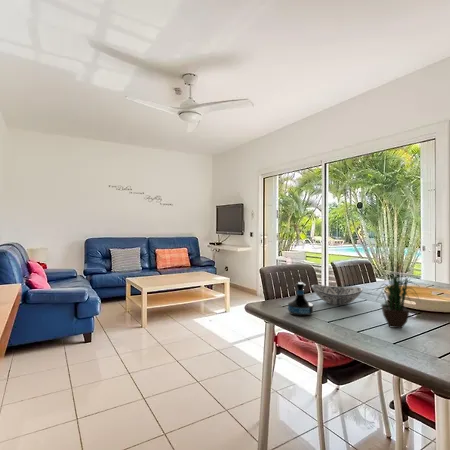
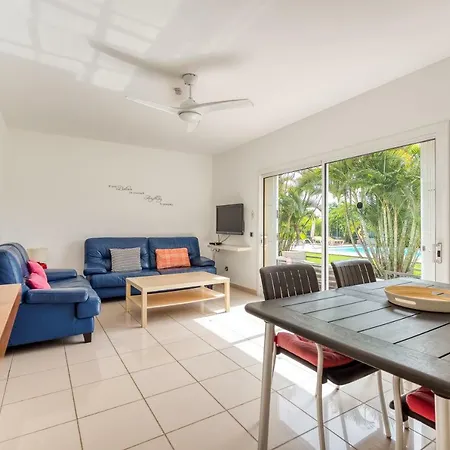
- potted plant (397, 282)
- decorative bowl (336, 295)
- tequila bottle (300, 297)
